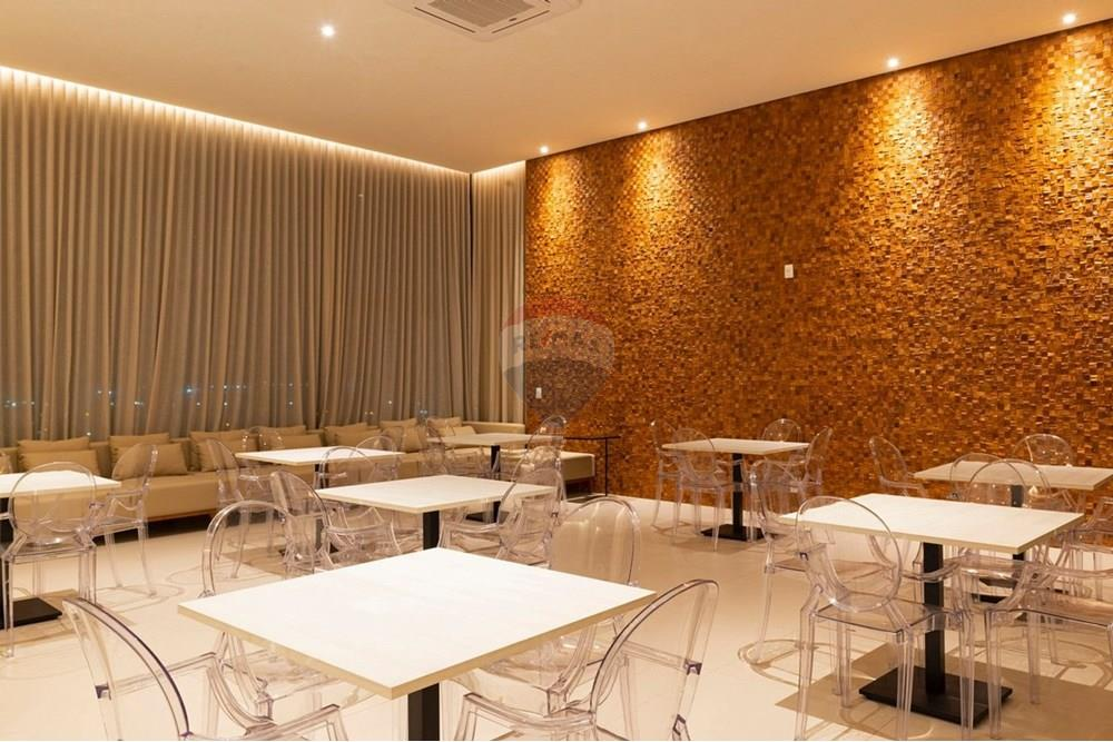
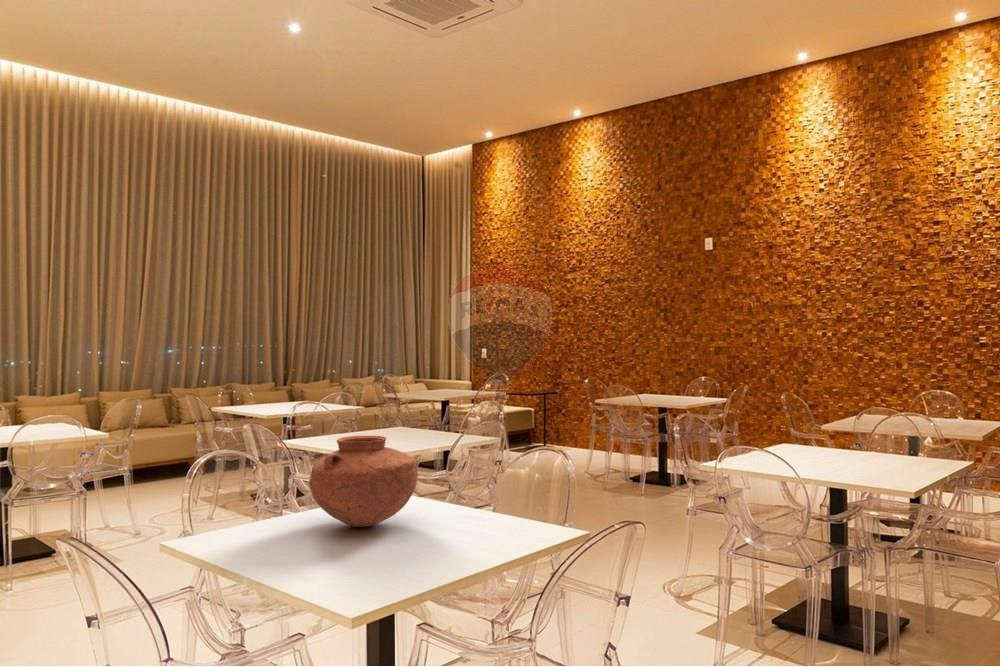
+ vase (364, 481)
